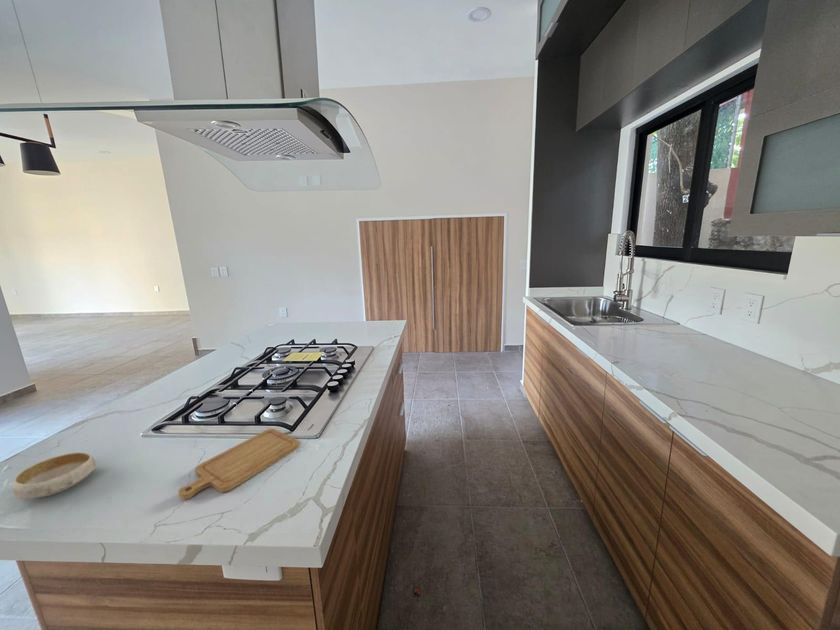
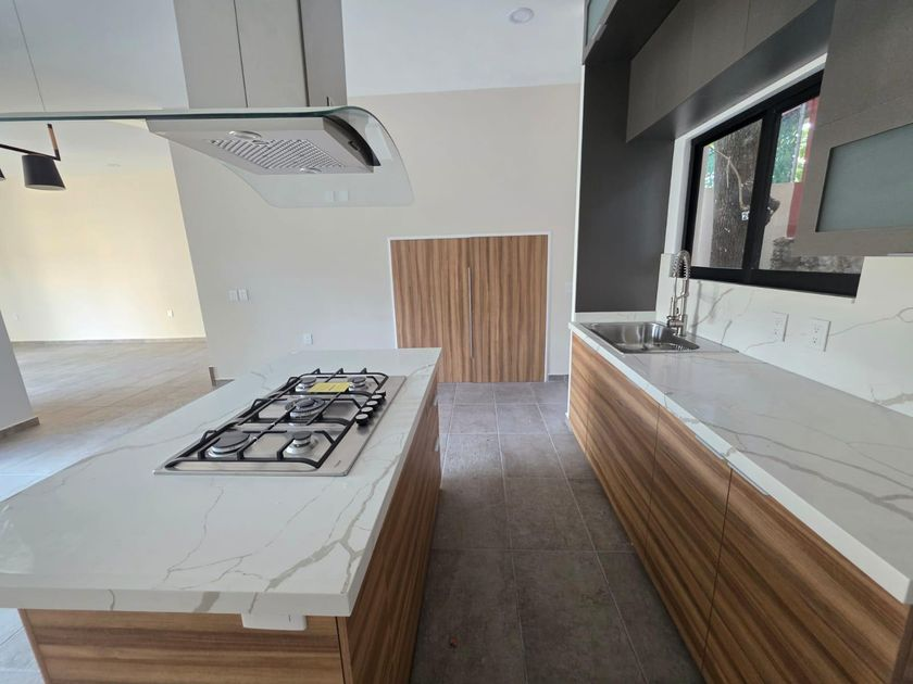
- chopping board (239, 462)
- bowl (56, 476)
